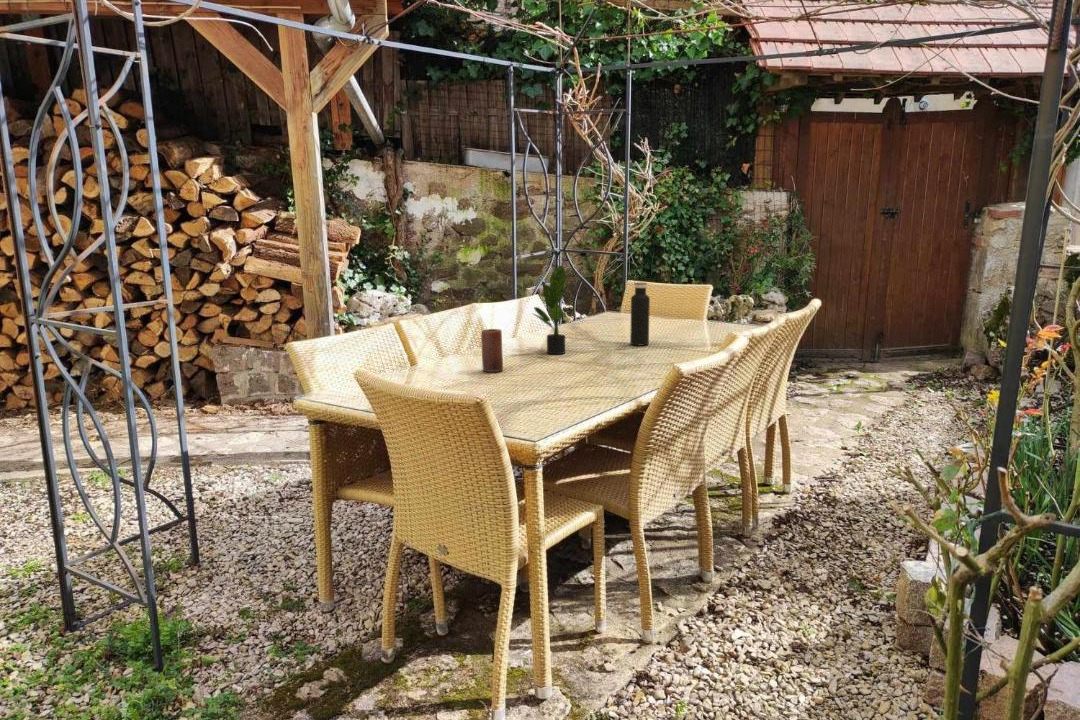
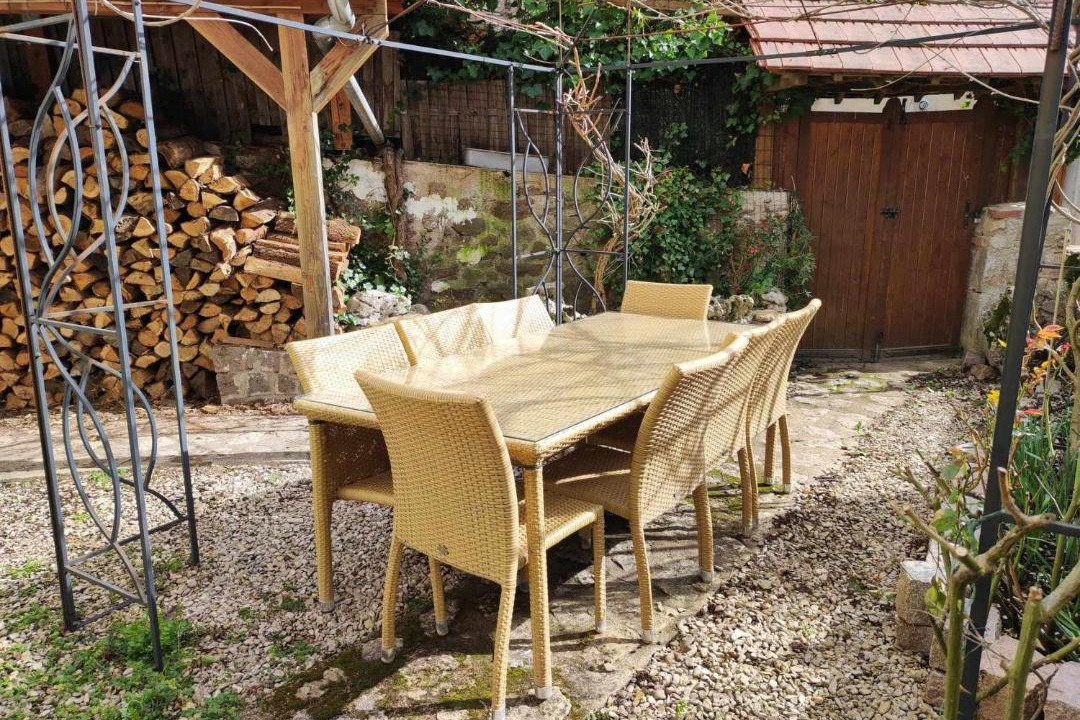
- water bottle (640, 313)
- candle (492, 350)
- potted plant (554, 308)
